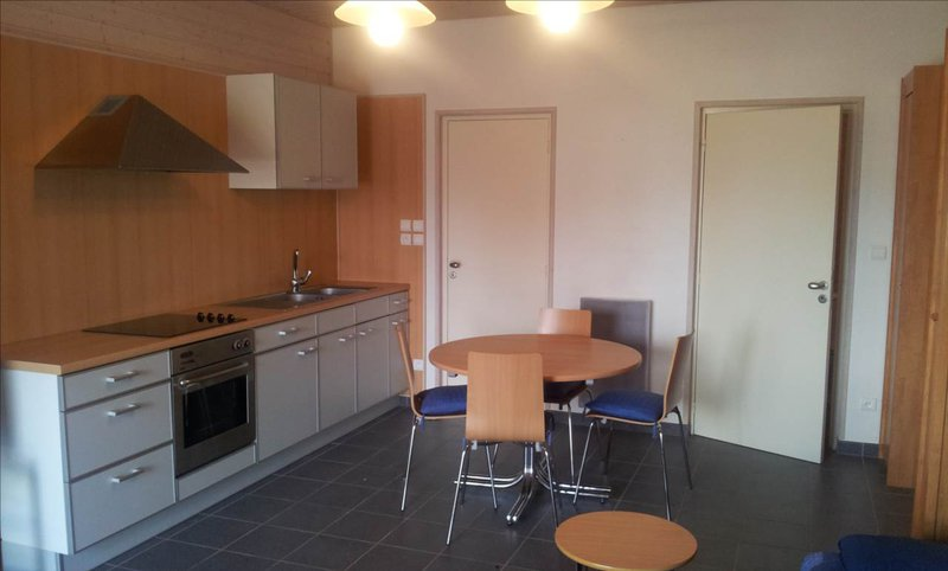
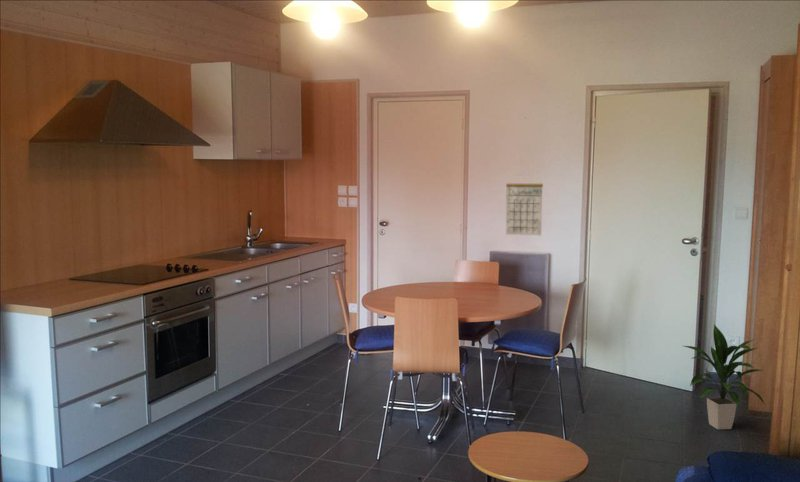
+ indoor plant (726, 378)
+ calendar (524, 203)
